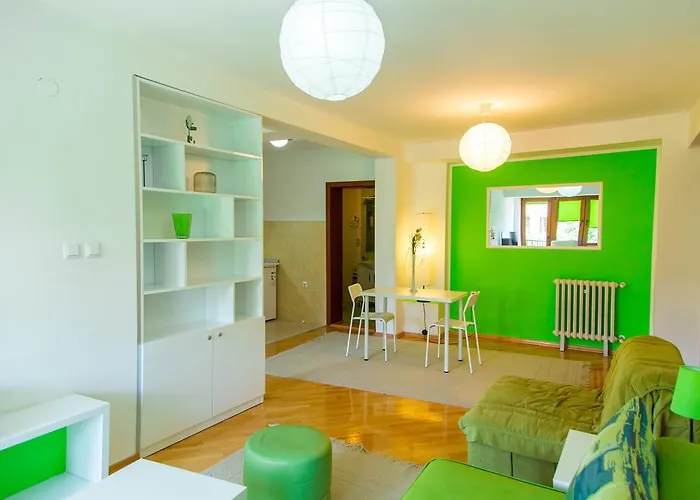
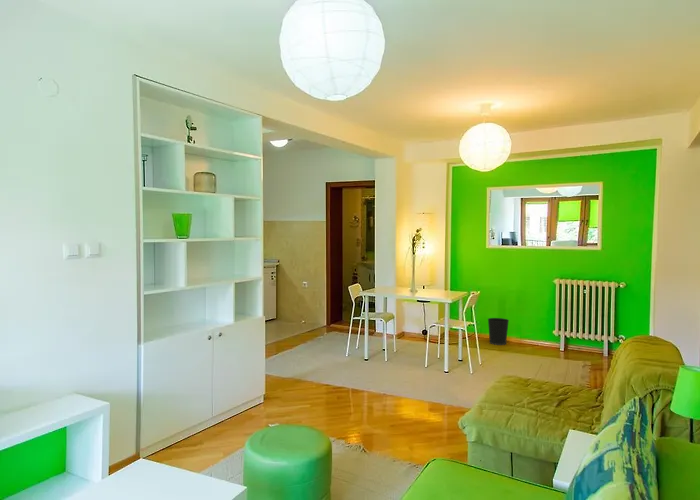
+ wastebasket (498, 331)
